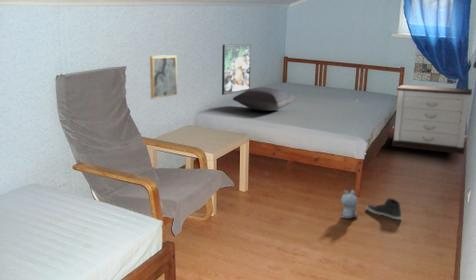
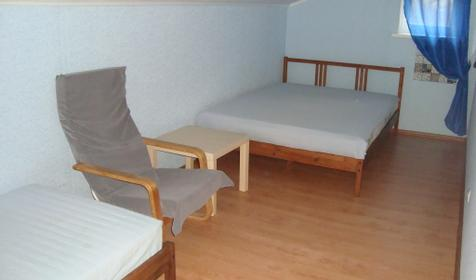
- wall art (164, 76)
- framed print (237, 68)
- plush toy (349, 203)
- nightstand (431, 118)
- sneaker (384, 205)
- pillow (265, 99)
